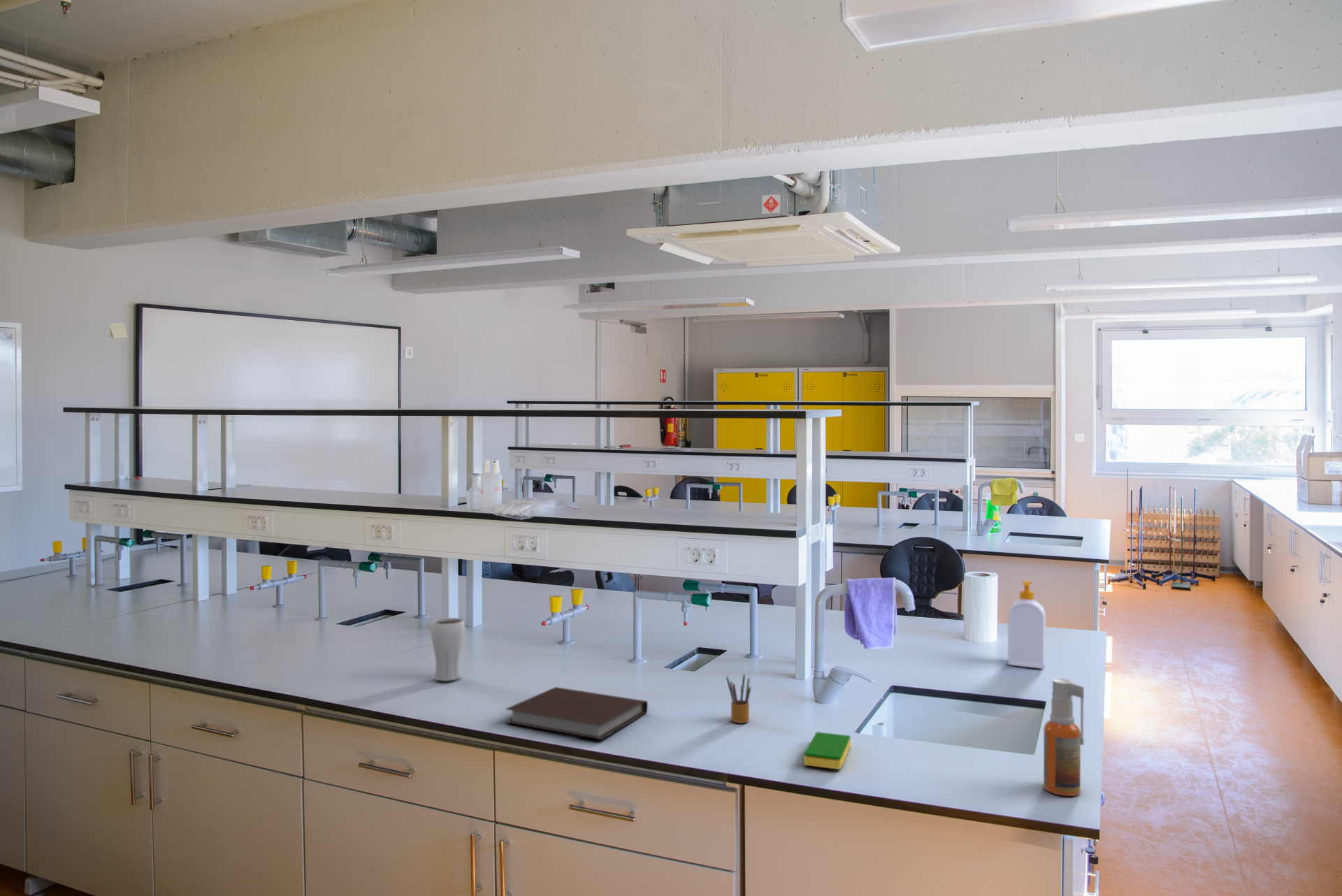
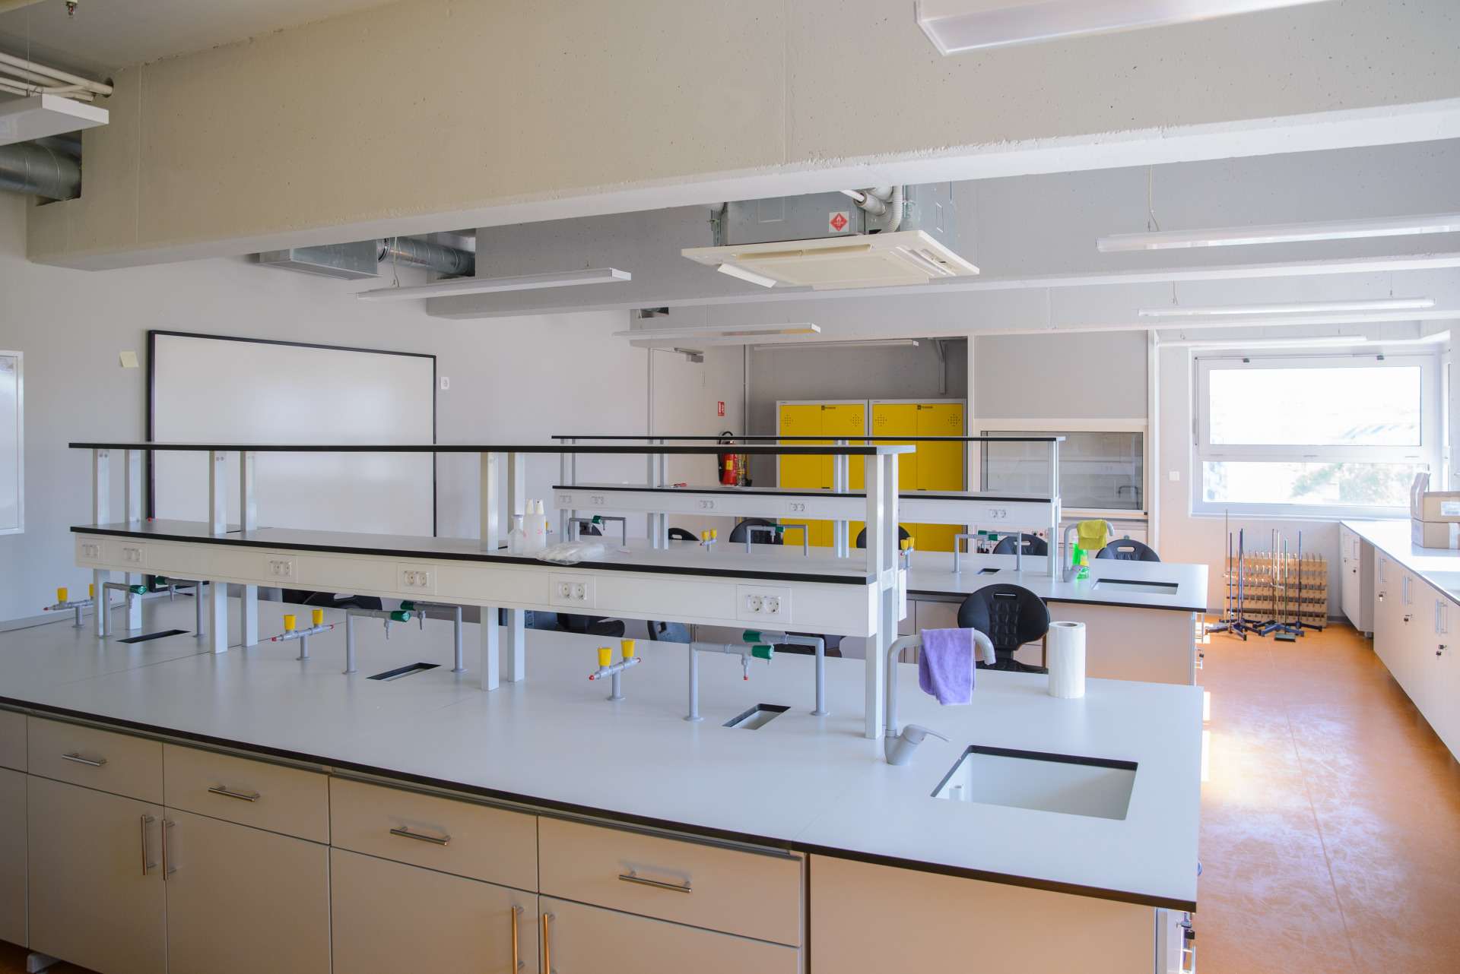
- pencil box (740, 698)
- drinking glass (447, 649)
- notebook (577, 711)
- dish sponge (828, 749)
- soap bottle (1026, 623)
- spray bottle (1065, 736)
